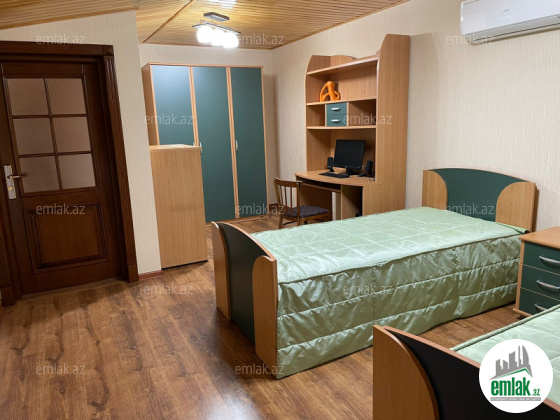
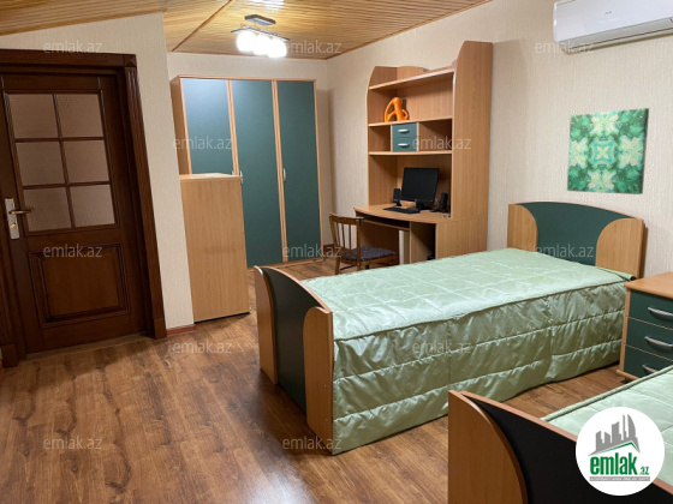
+ wall art (604, 152)
